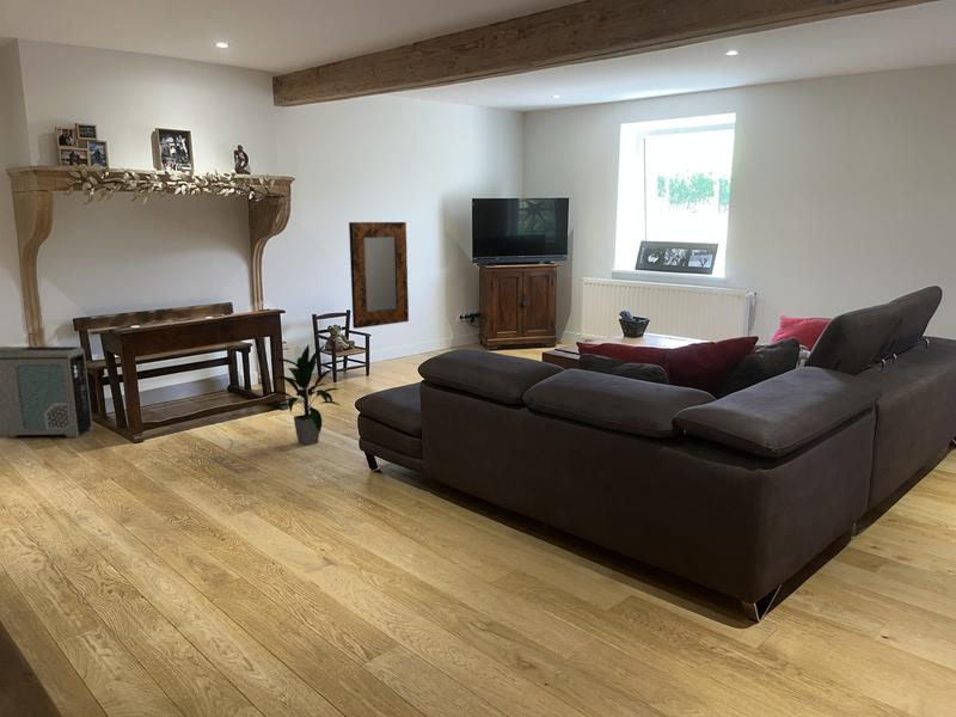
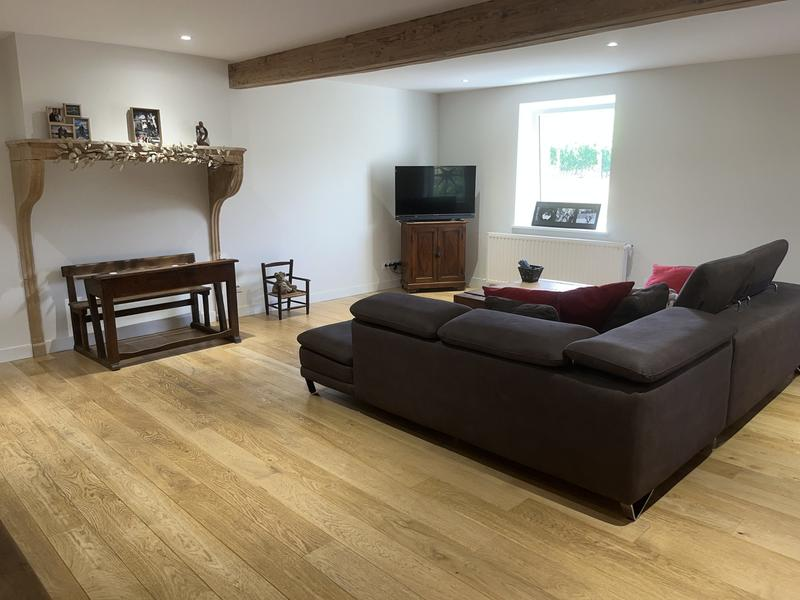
- air purifier (41, 391)
- indoor plant (305, 394)
- home mirror (380, 274)
